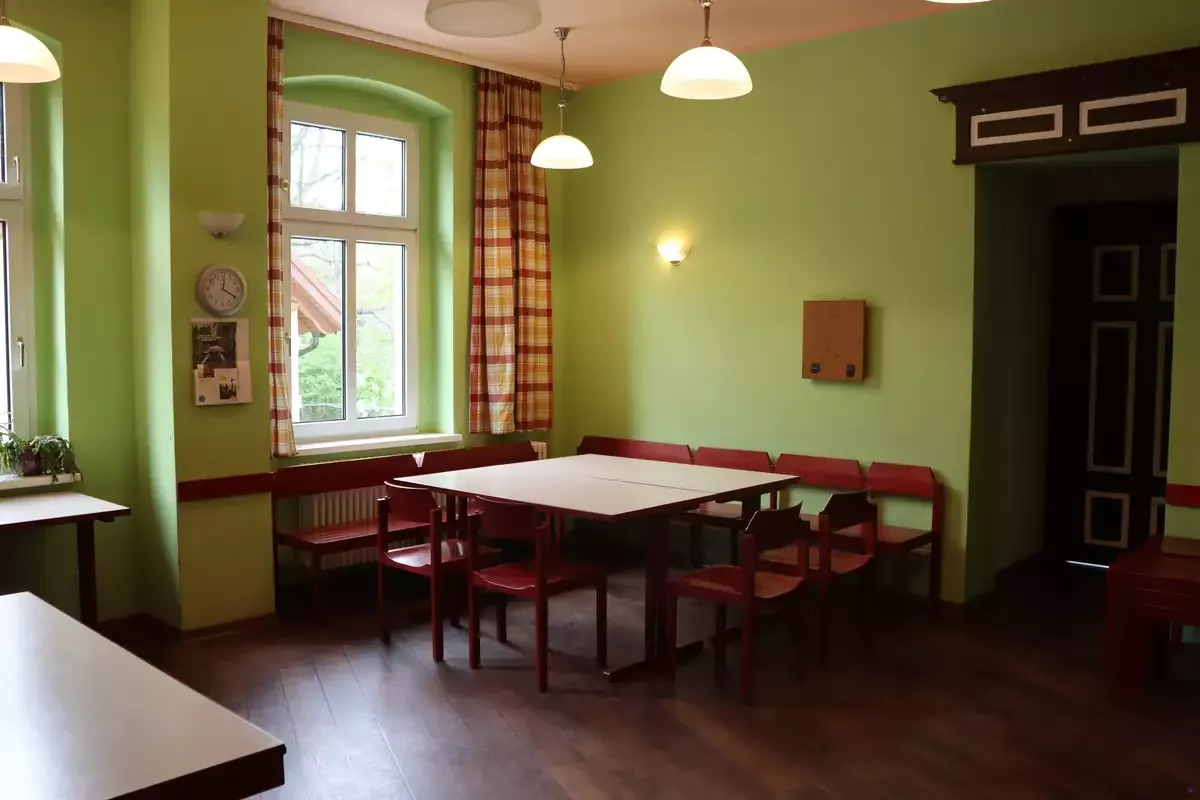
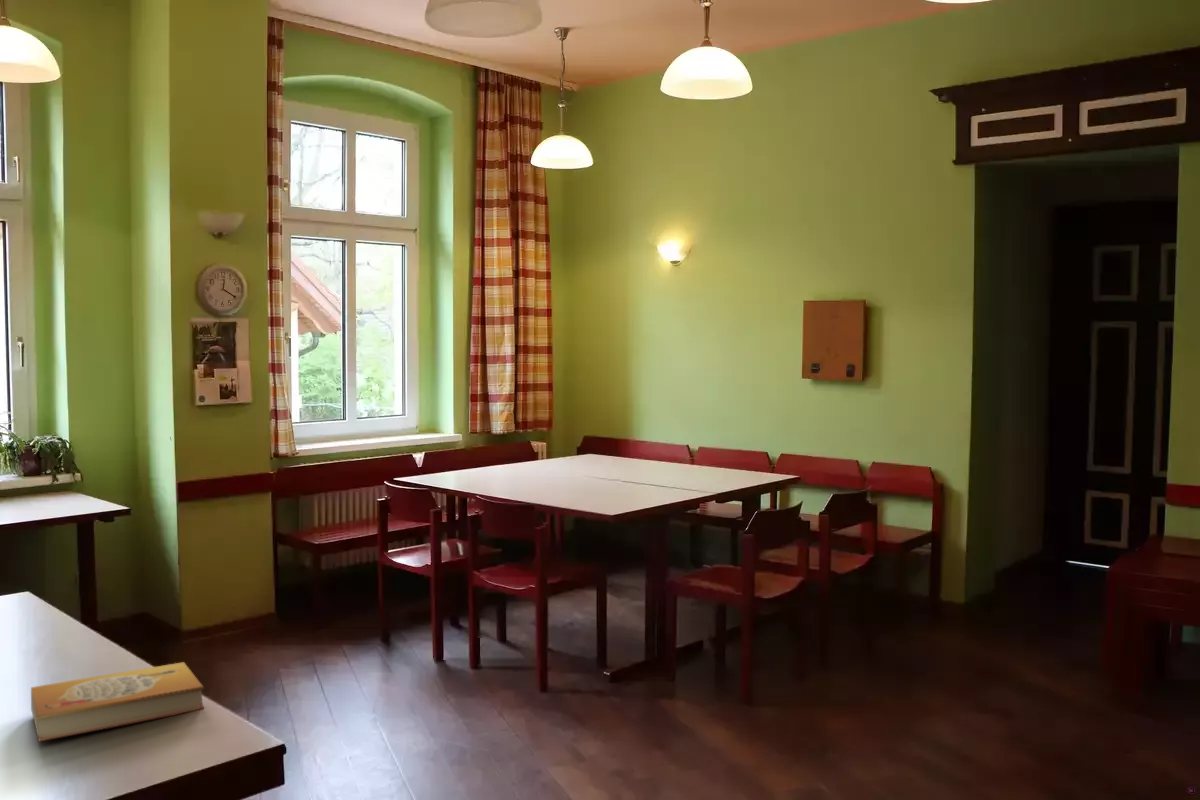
+ book (117, 697)
